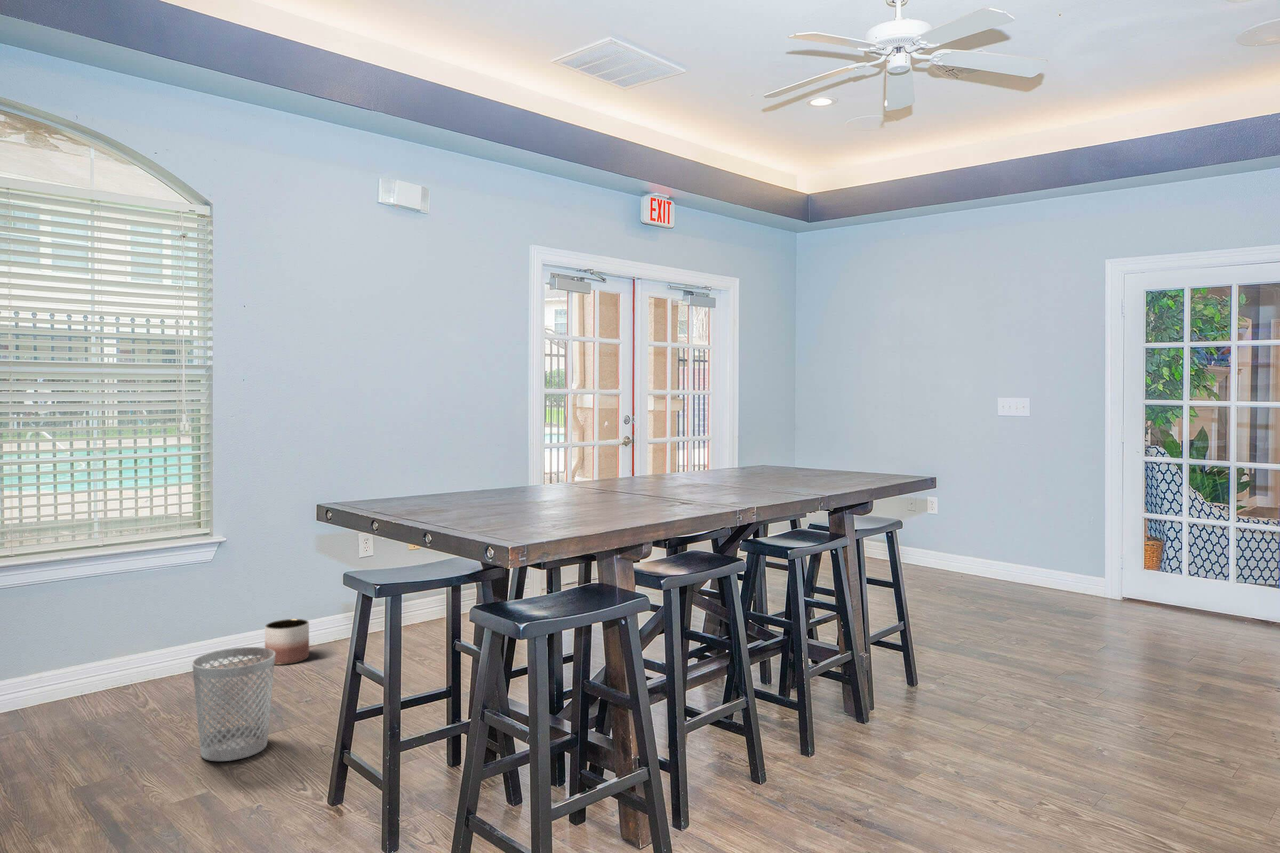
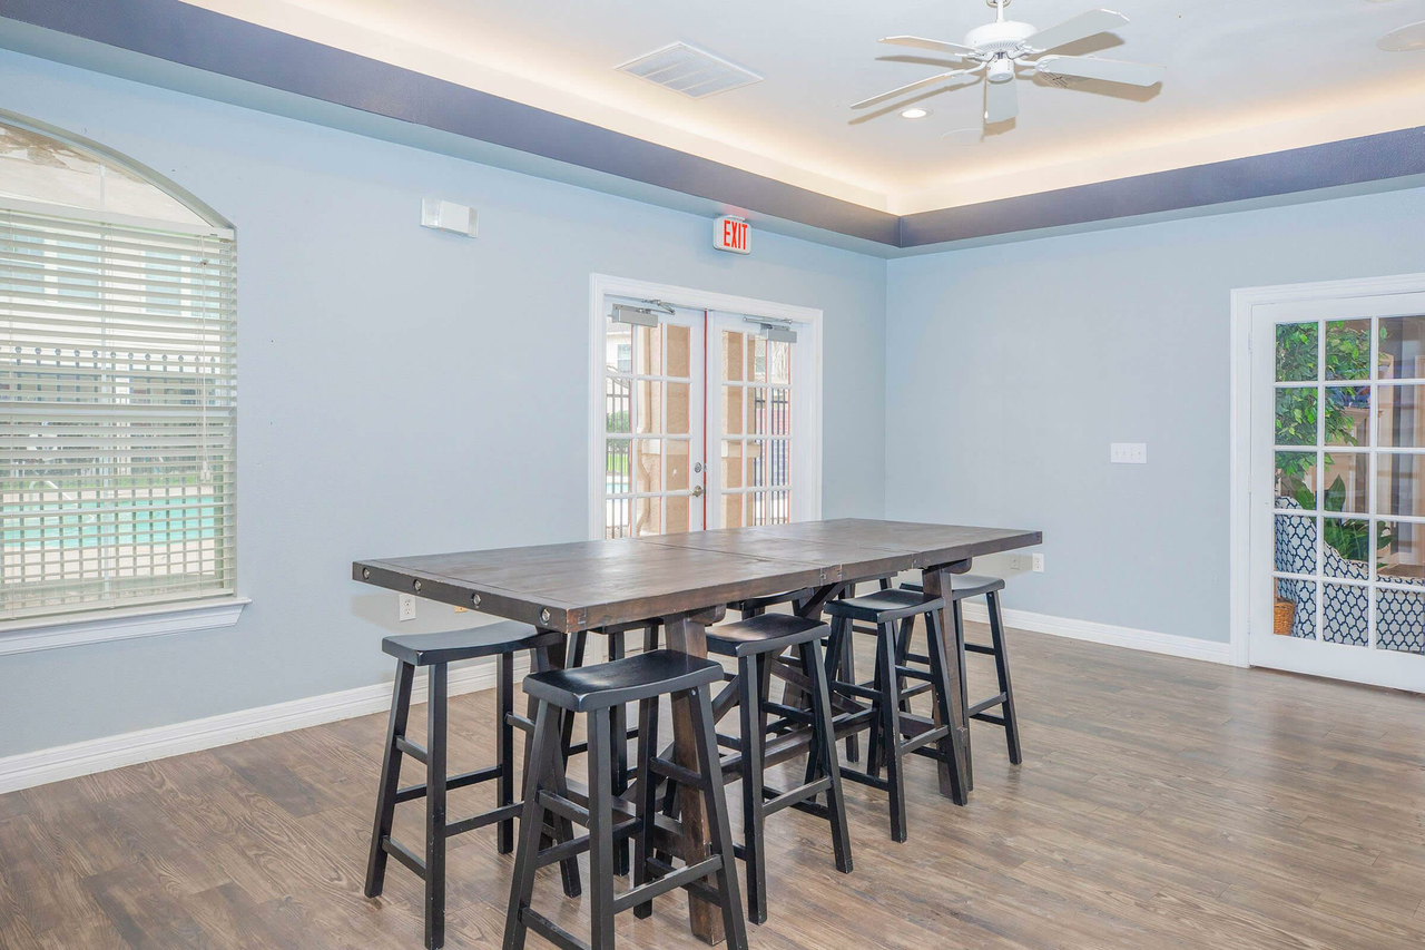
- wastebasket (234, 703)
- planter (287, 641)
